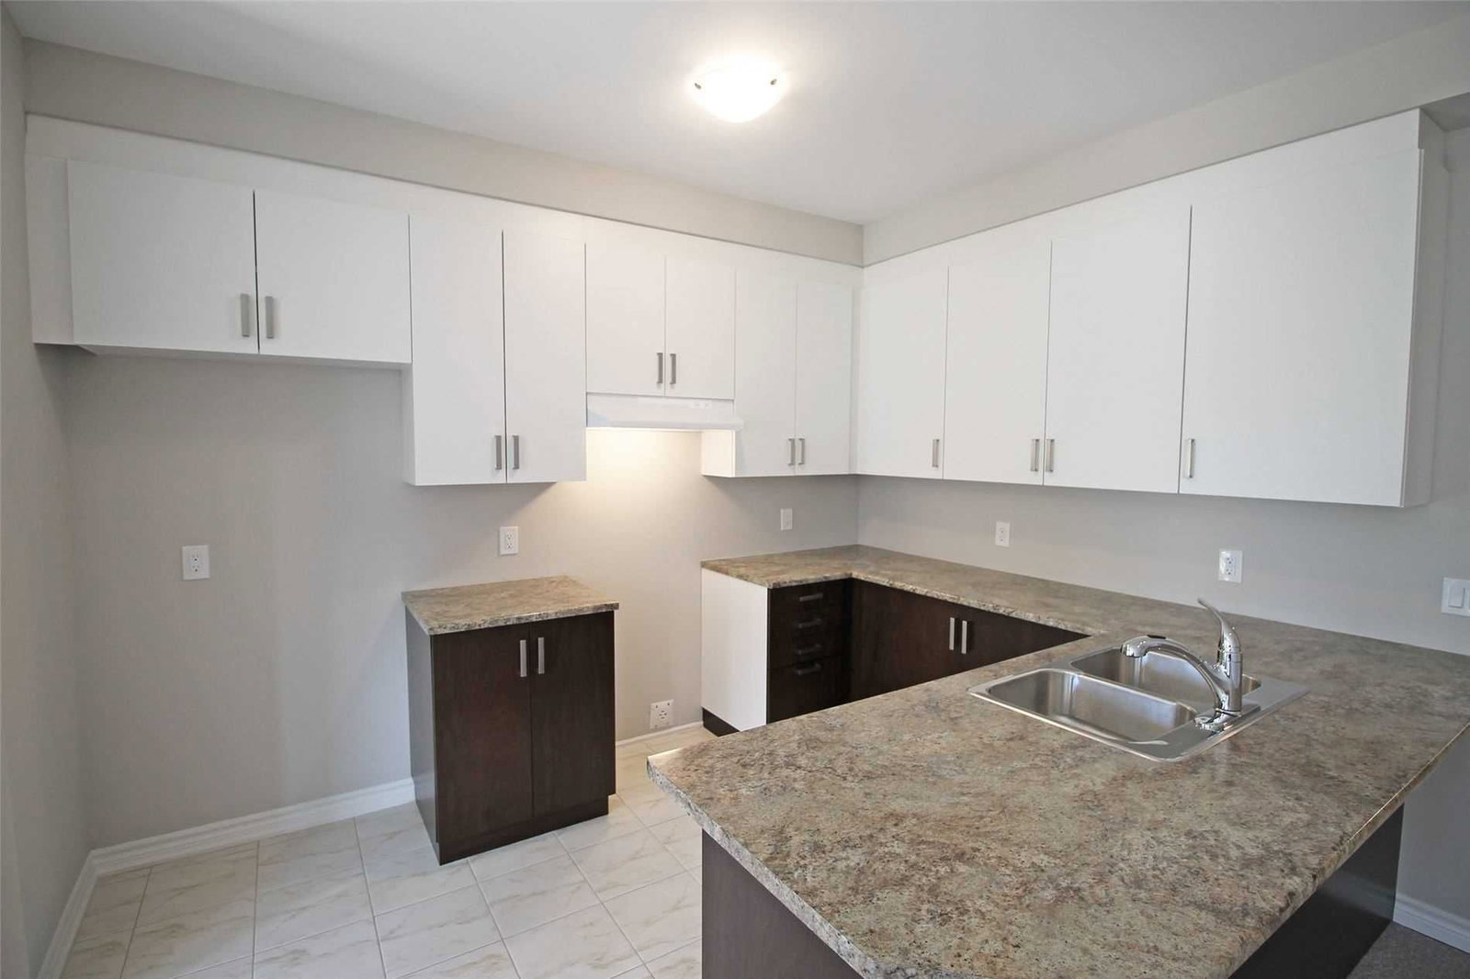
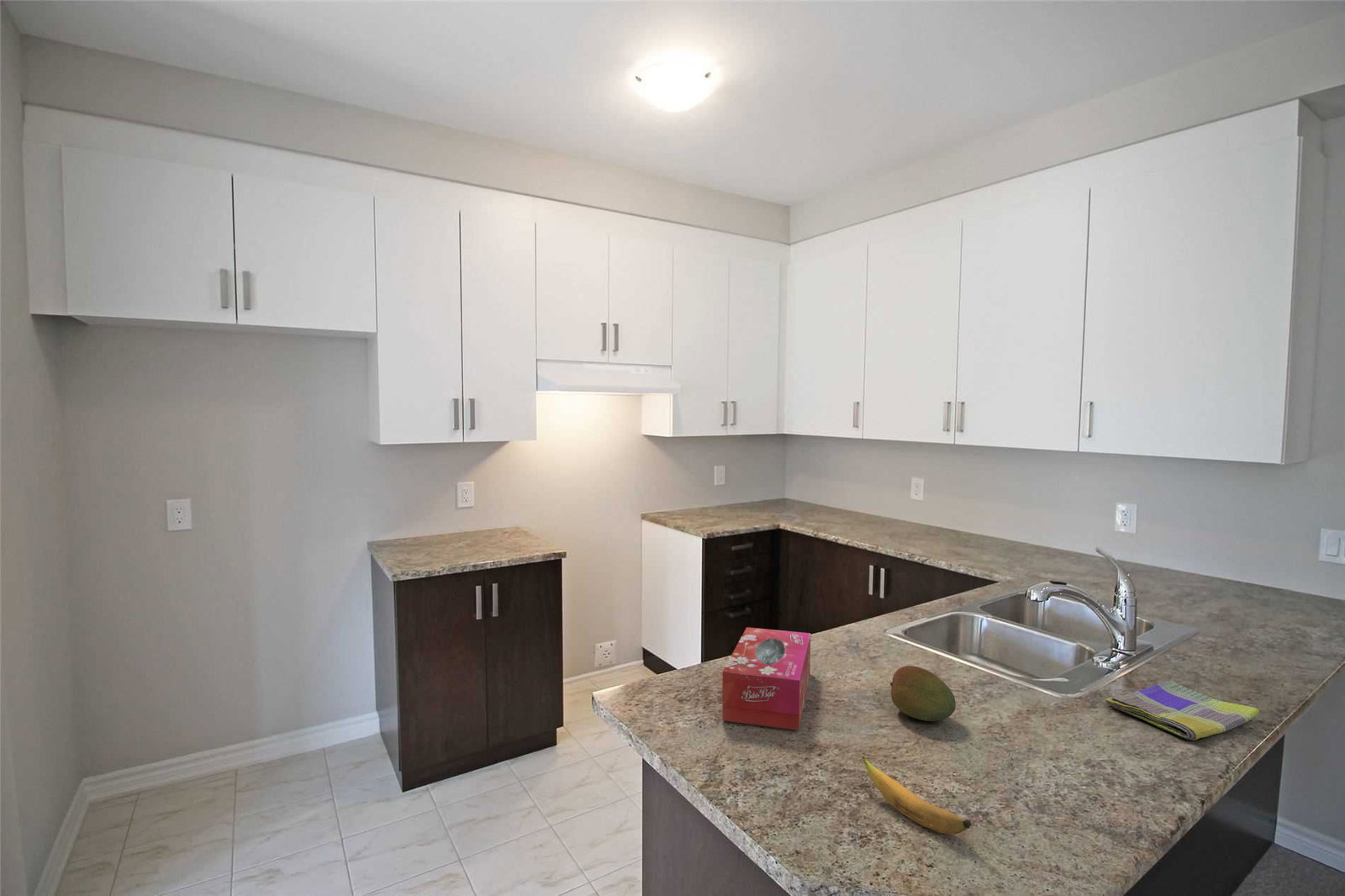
+ banana (913, 797)
+ fruit (922, 693)
+ dish towel (1180, 707)
+ tissue box (769, 673)
